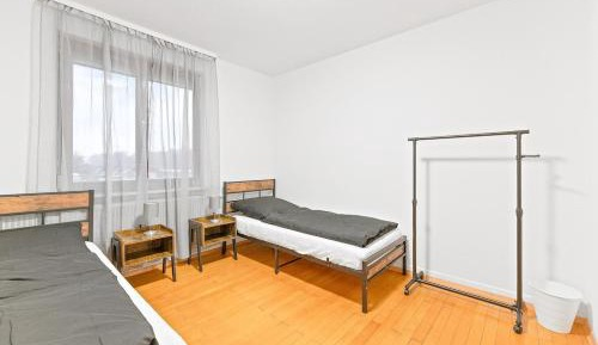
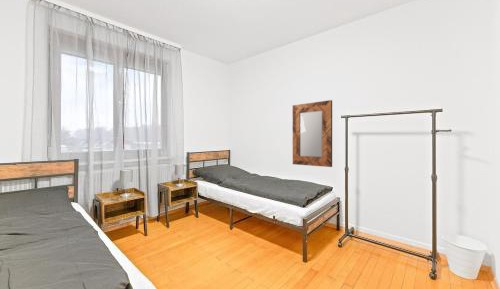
+ home mirror (311, 134)
